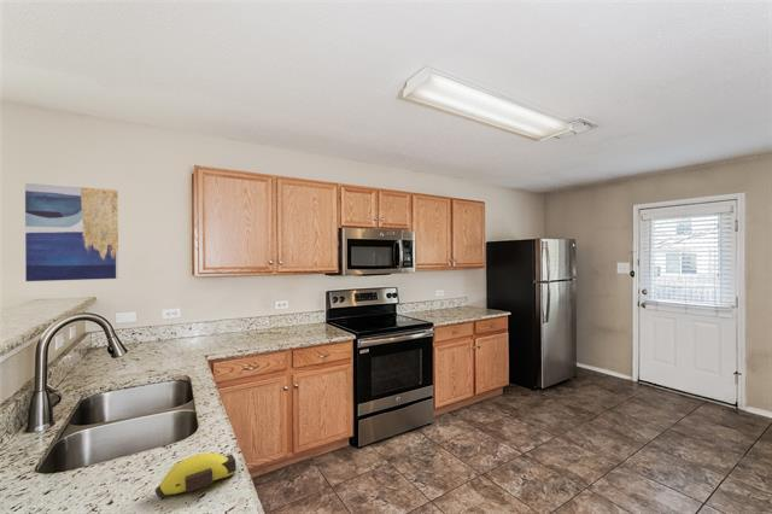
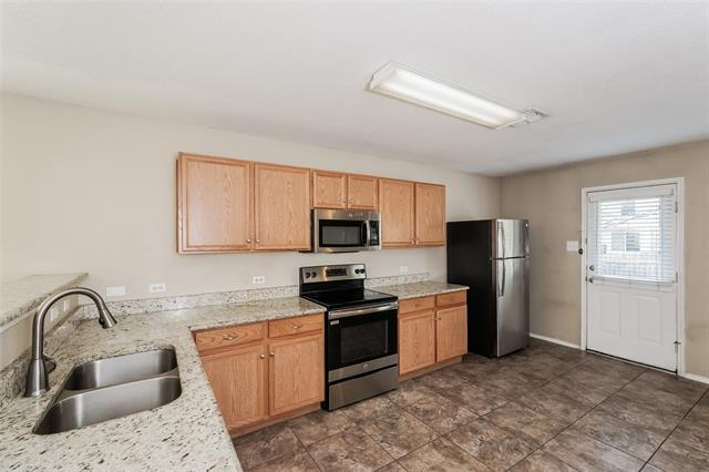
- toy figure (197, 471)
- wall art (74, 233)
